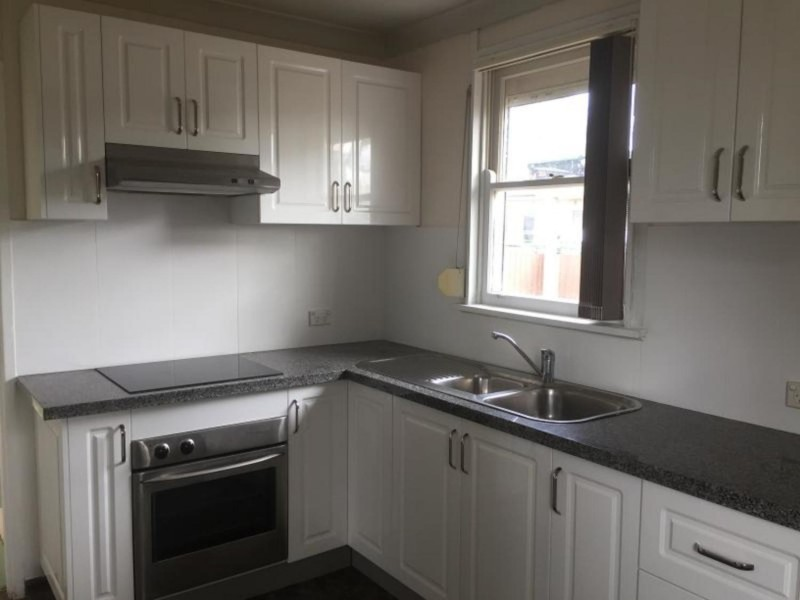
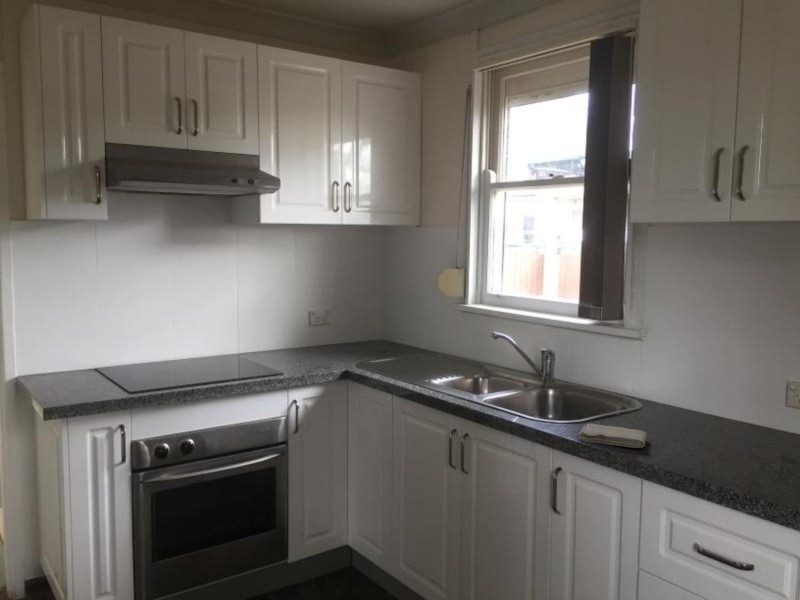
+ washcloth (612, 434)
